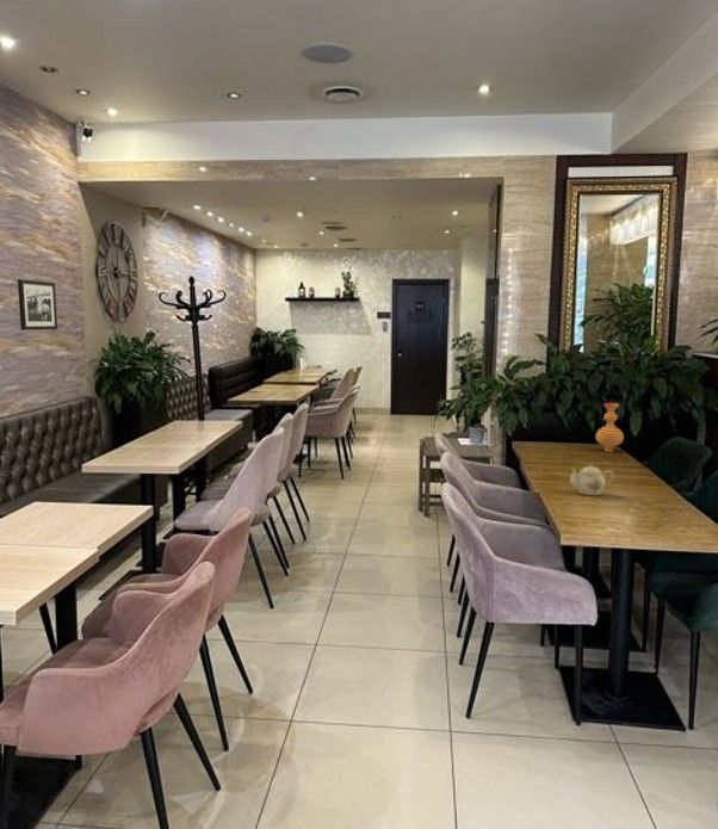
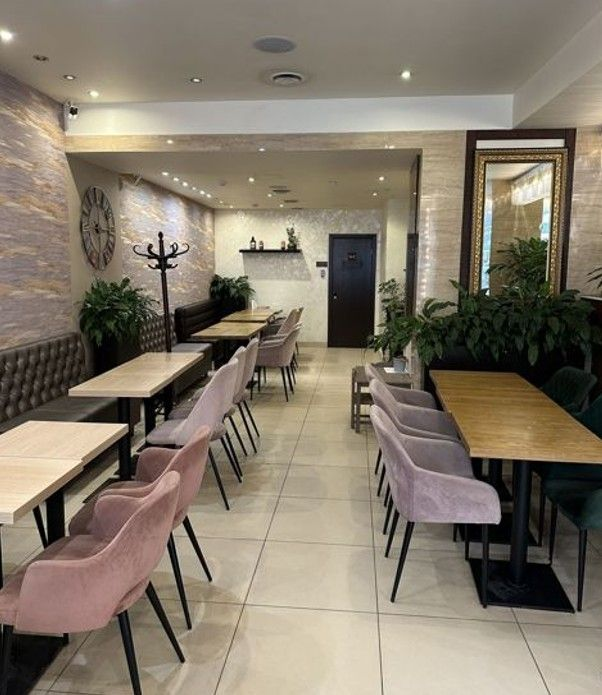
- picture frame (38, 305)
- vase (609, 427)
- teapot (592, 478)
